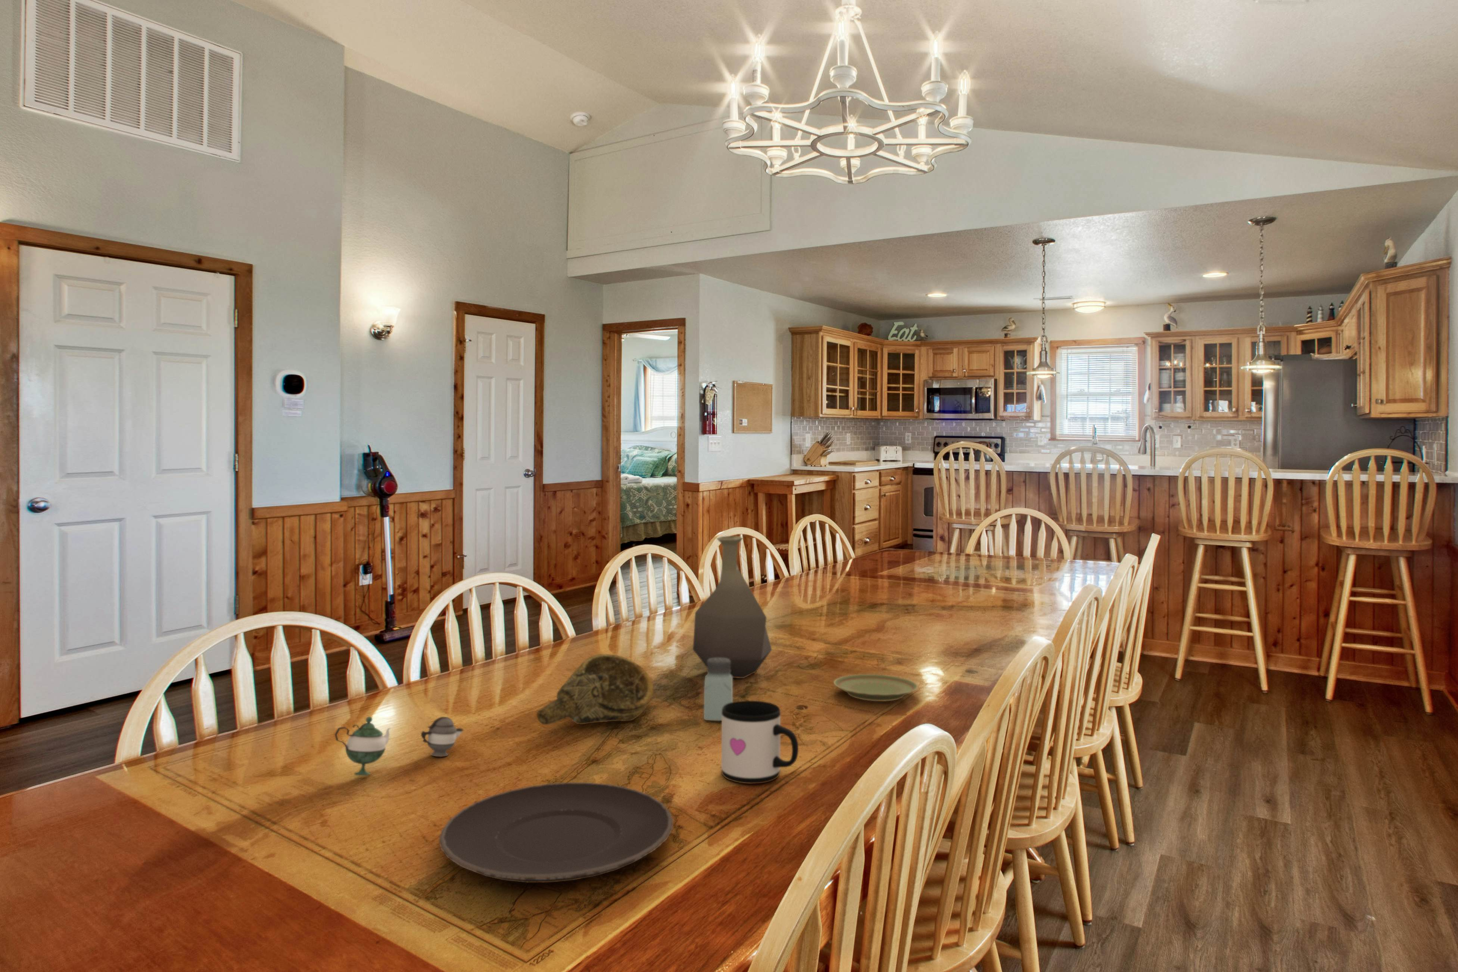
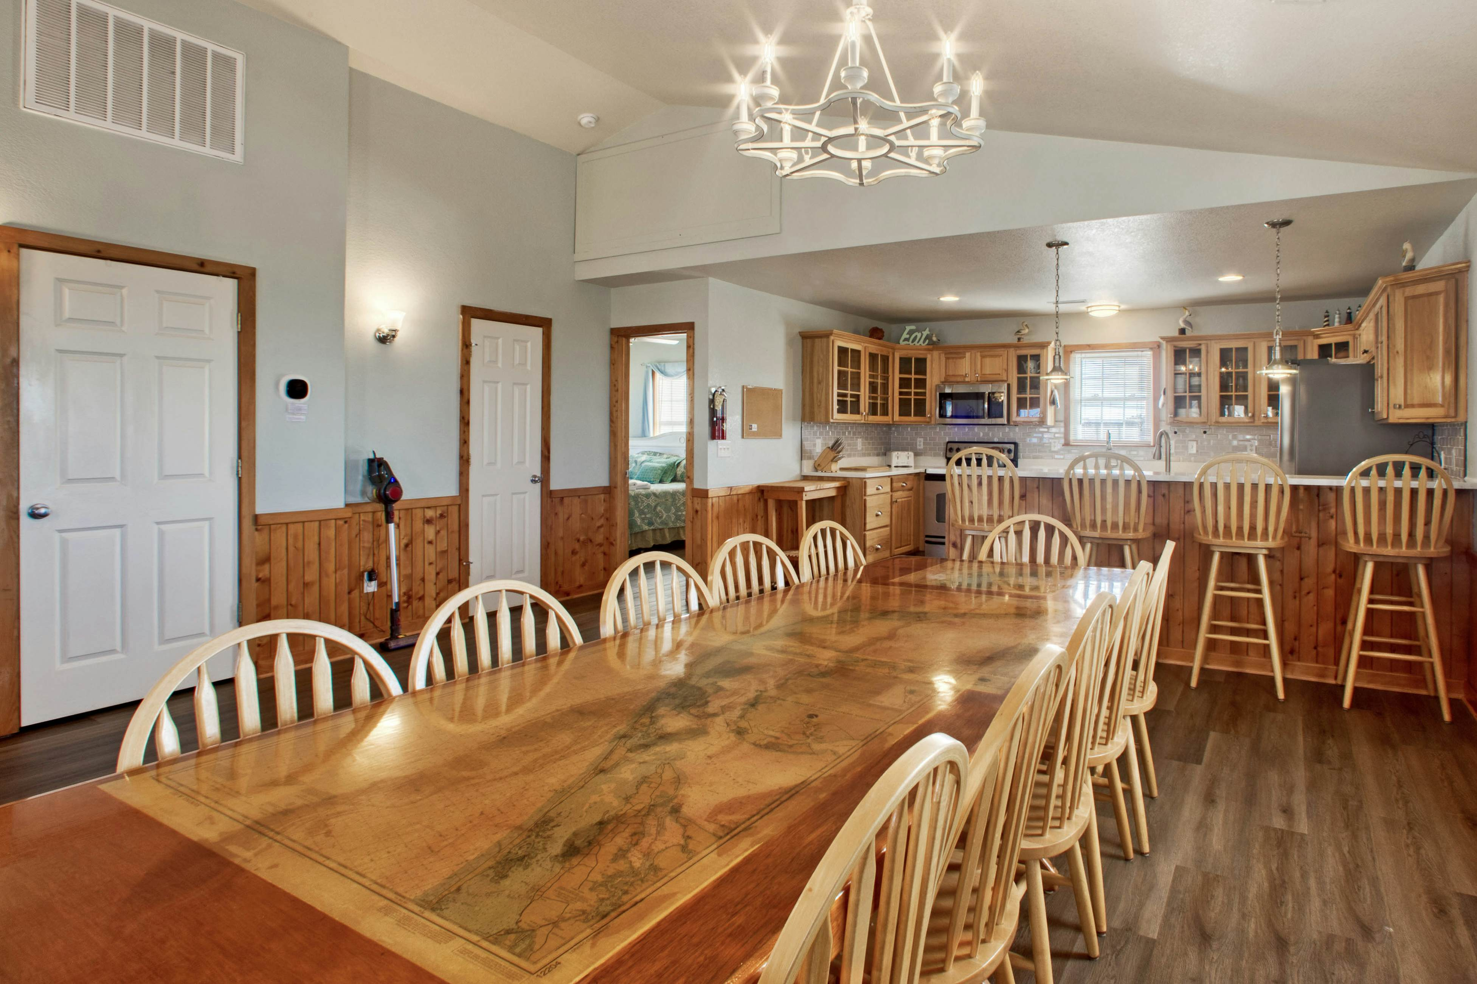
- plate (875, 689)
- vase (731, 604)
- decorative bowl (597, 693)
- mug (760, 742)
- saltshaker (718, 688)
- teapot (389, 736)
- plate (559, 831)
